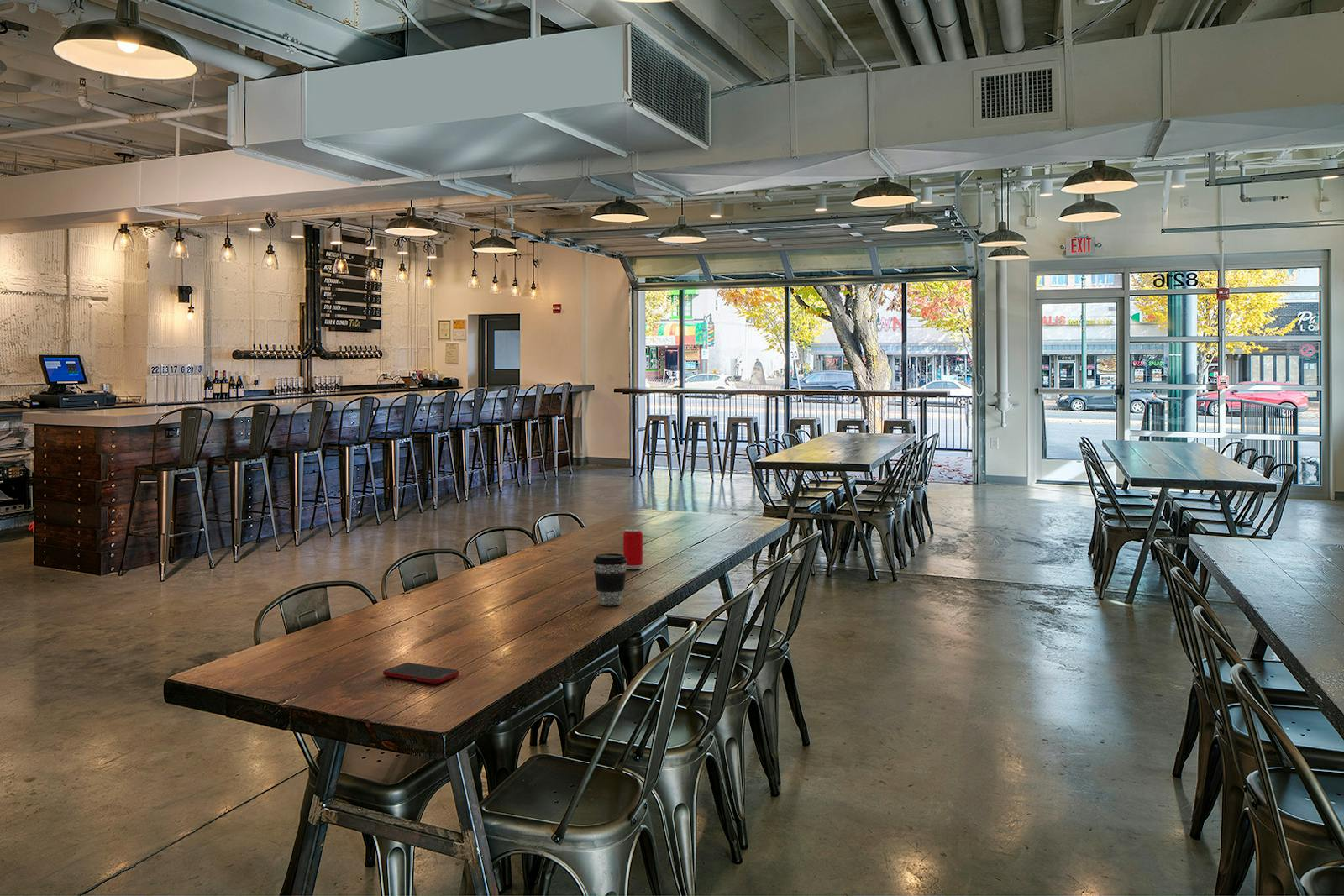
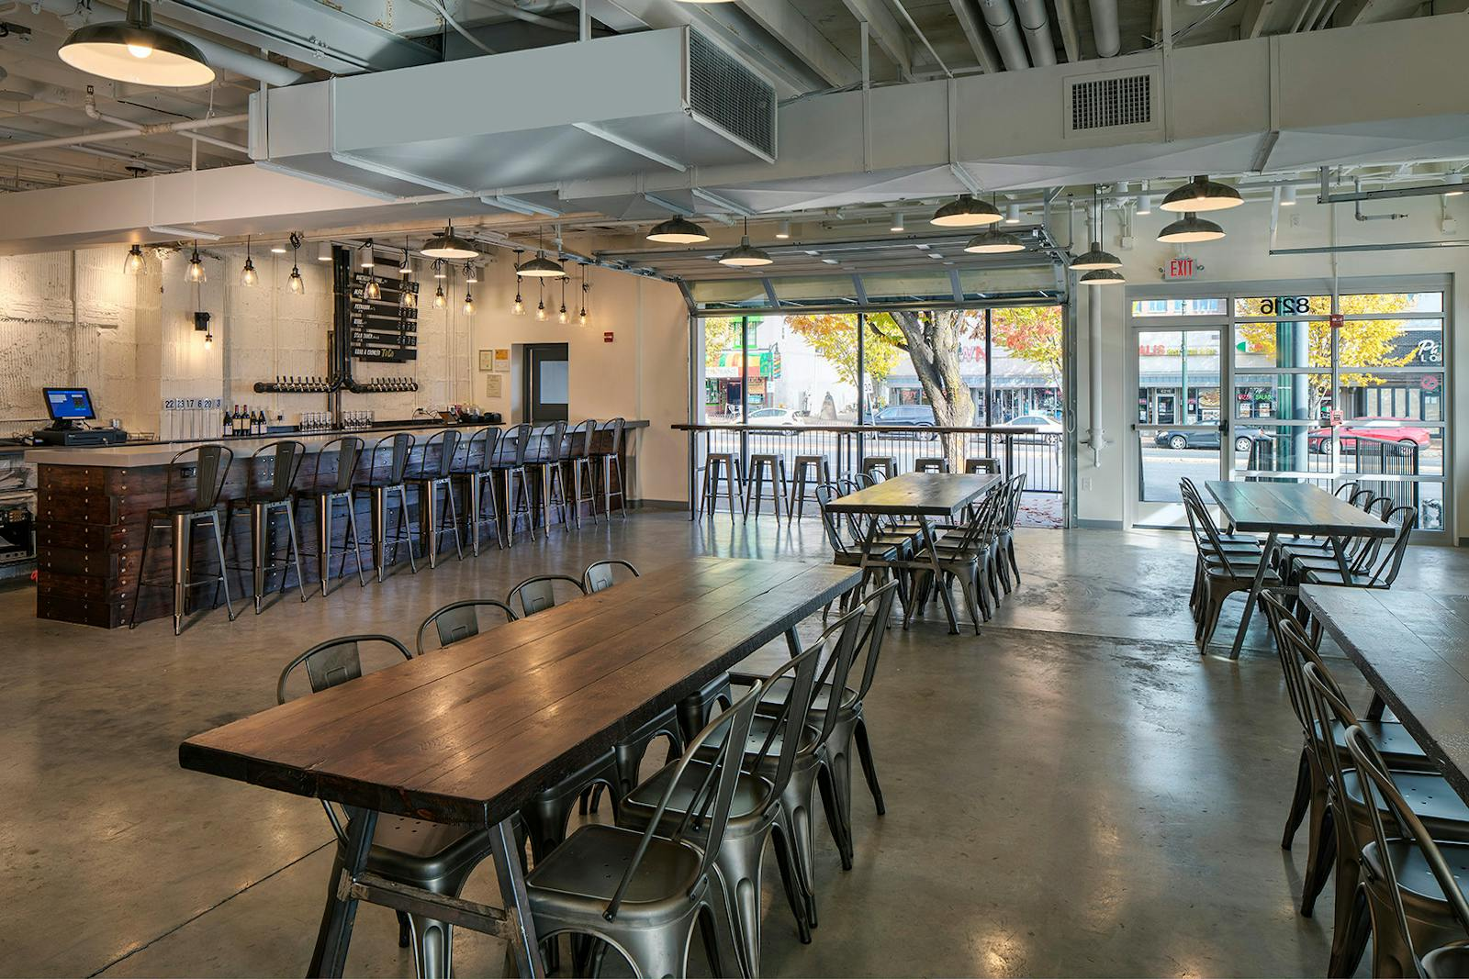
- beverage can (633, 548)
- coffee cup (610, 579)
- cell phone (421, 673)
